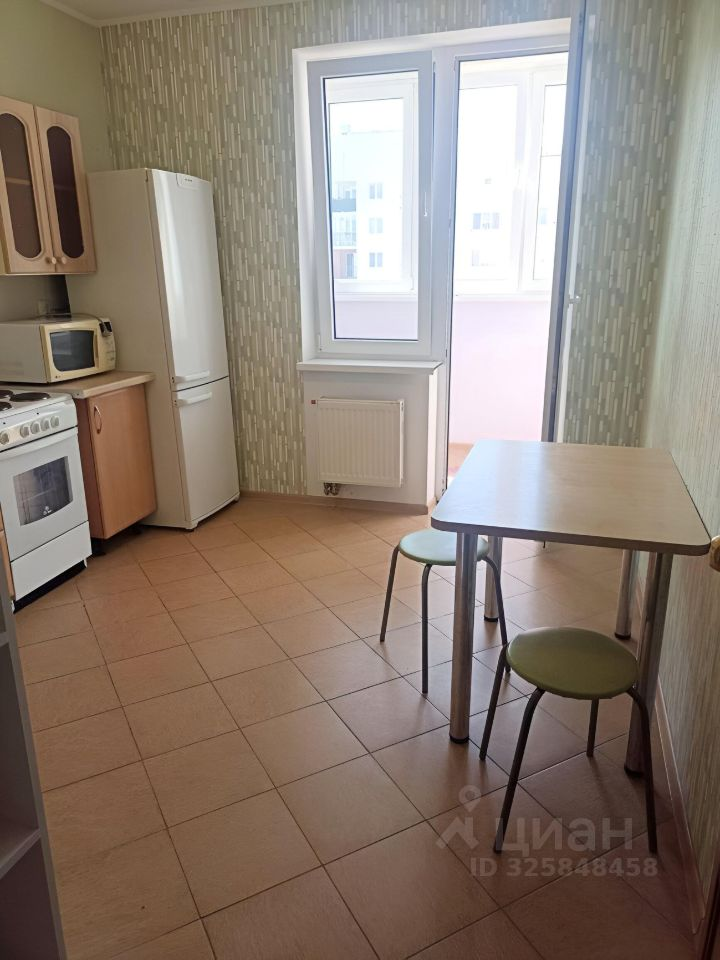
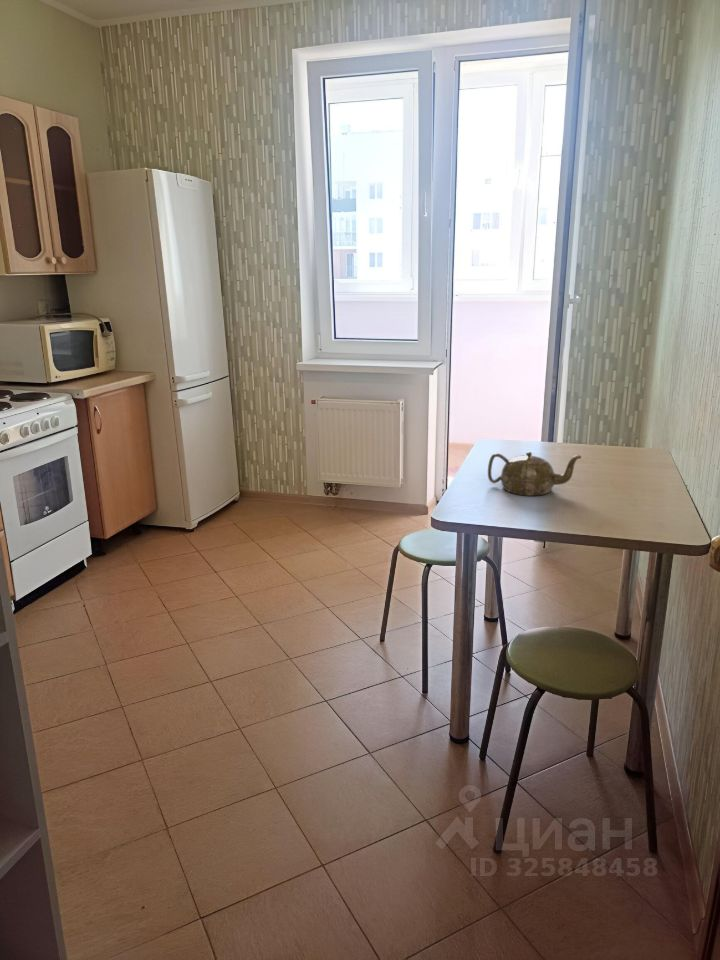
+ teapot (532, 470)
